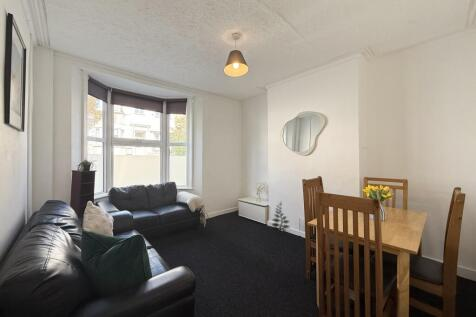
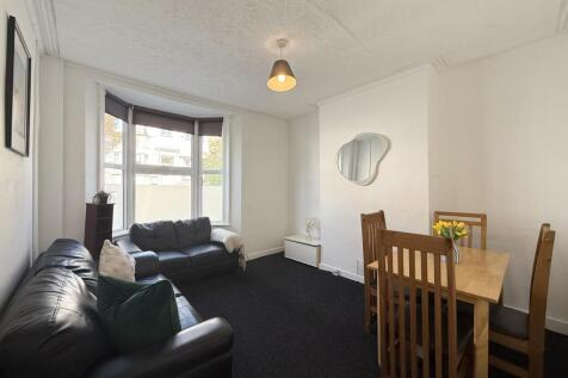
- decorative plant (280, 215)
